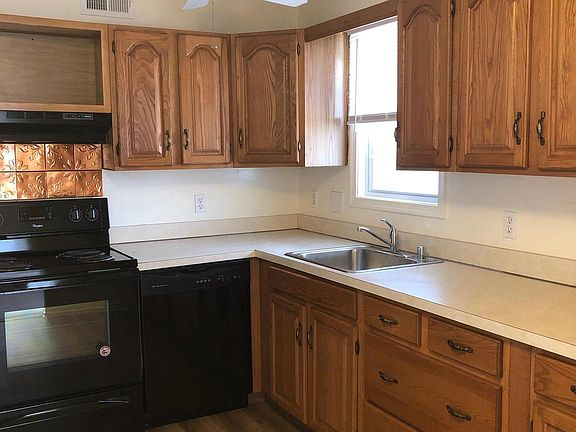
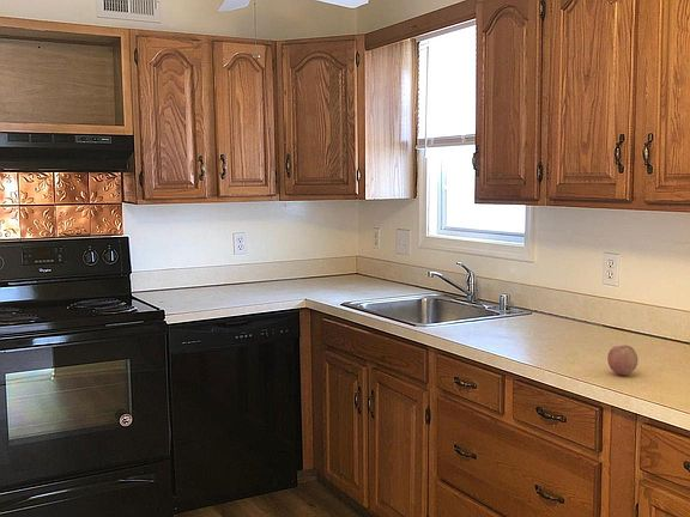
+ fruit (622, 359)
